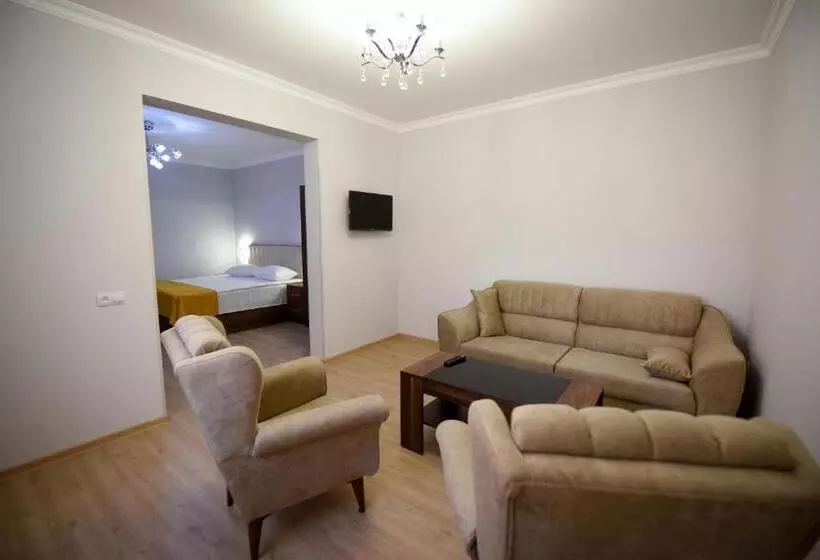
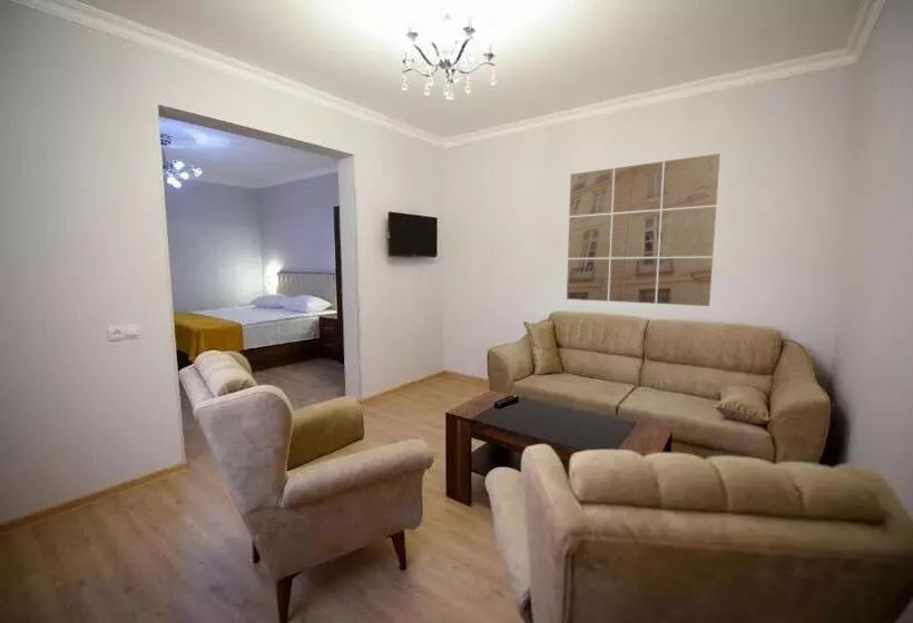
+ wall art (635, 235)
